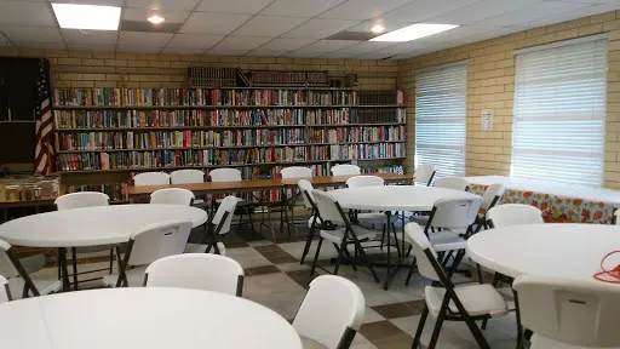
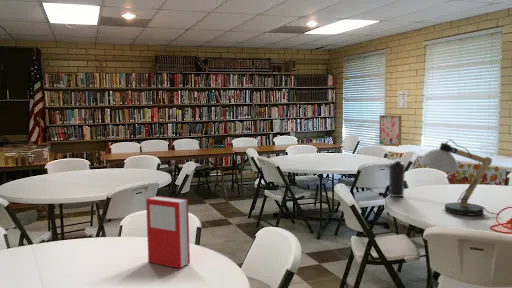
+ book (167, 231)
+ desk lamp (455, 172)
+ wall art (390, 130)
+ water bottle (396, 177)
